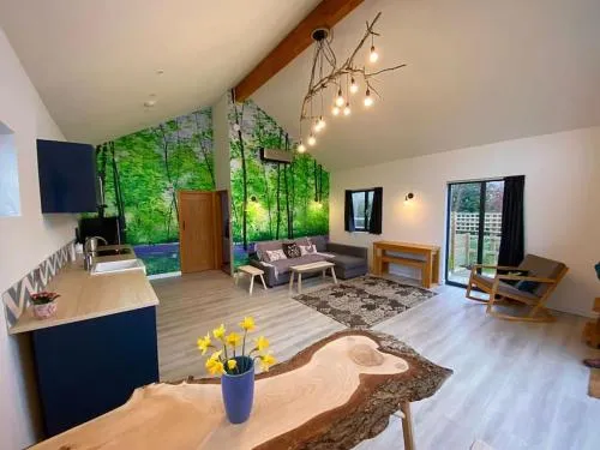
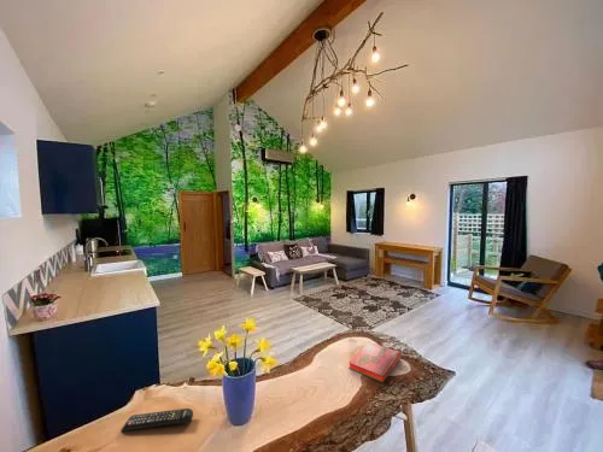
+ remote control (158, 419)
+ hardback book (375, 359)
